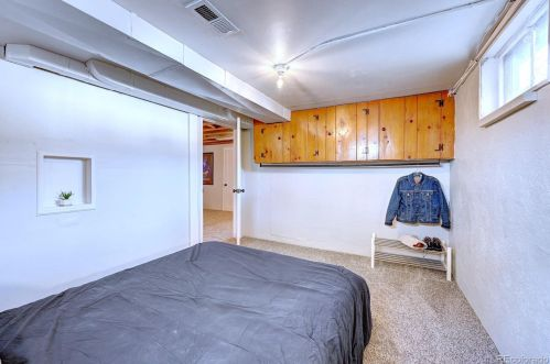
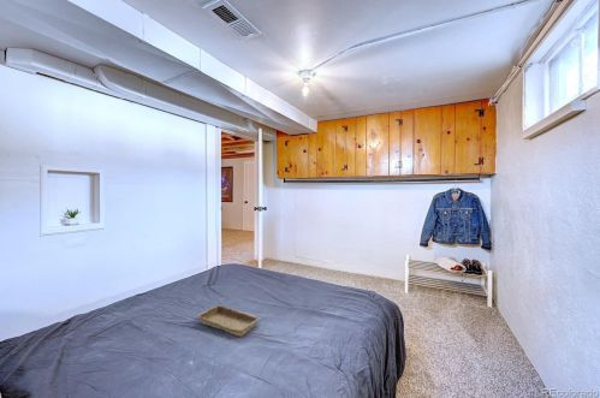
+ tray (228, 319)
